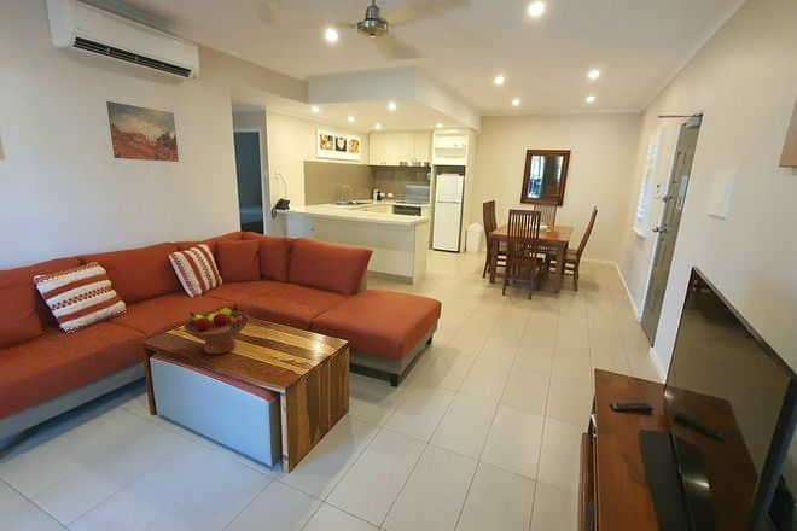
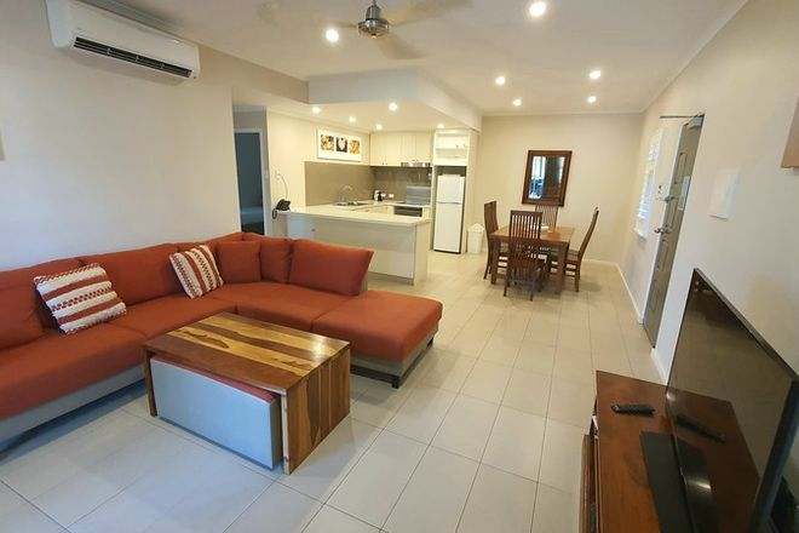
- wall art (145, 134)
- fruit bowl (219, 329)
